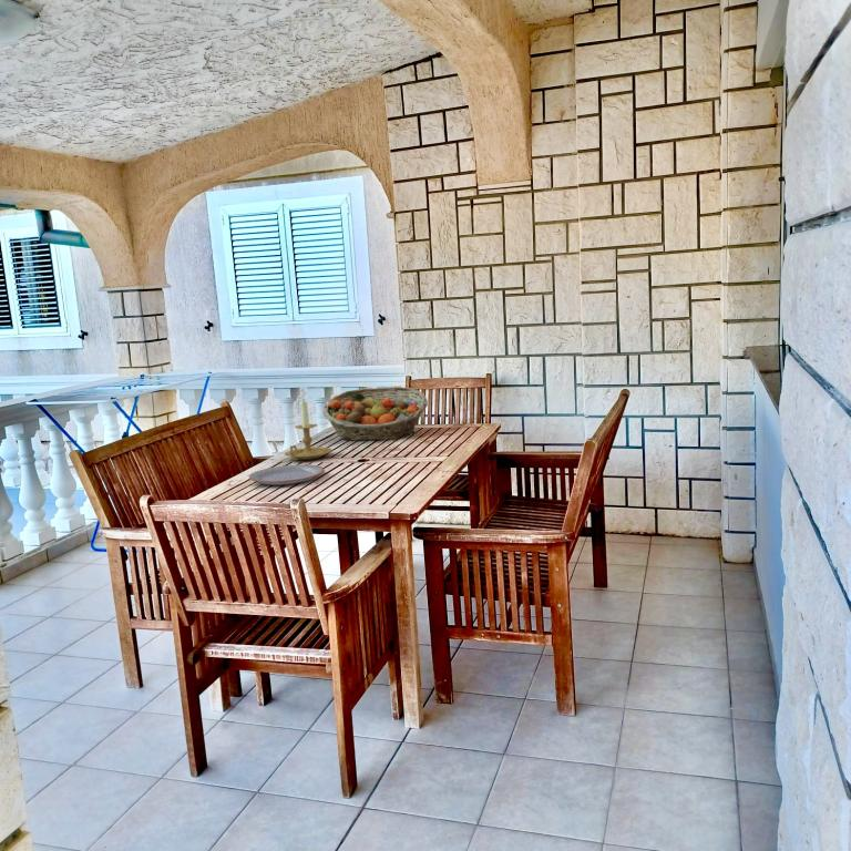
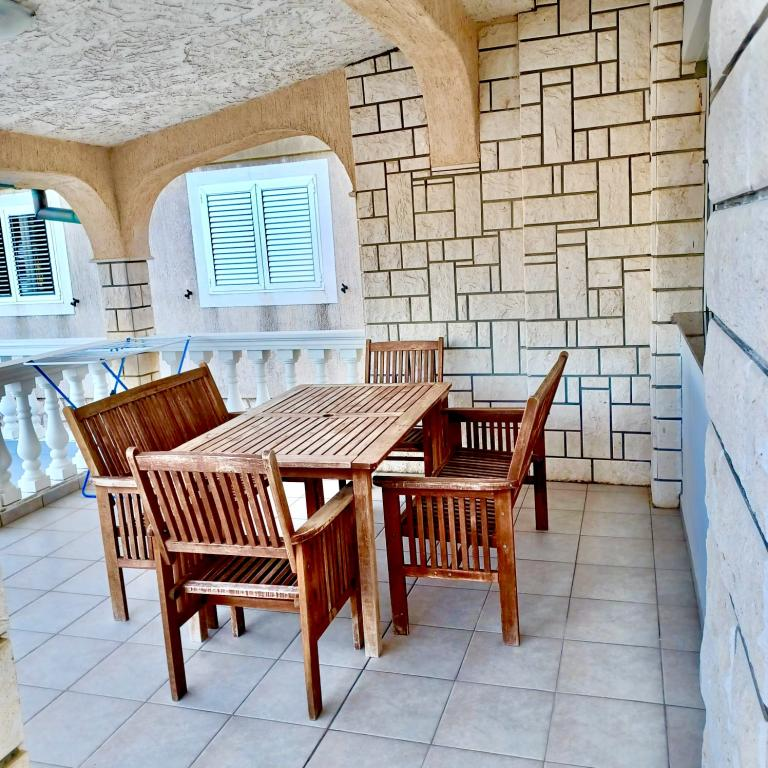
- fruit basket (376, 413)
- plate (287, 475)
- candle holder (306, 428)
